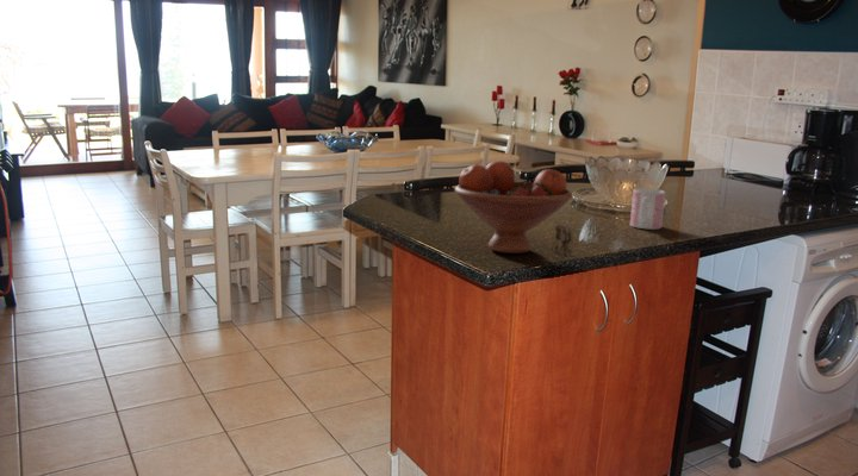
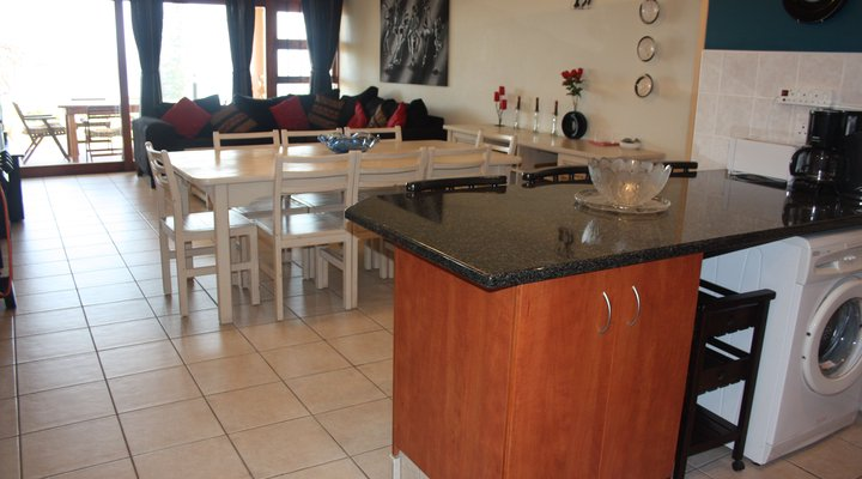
- mug (647, 208)
- fruit bowl (511, 207)
